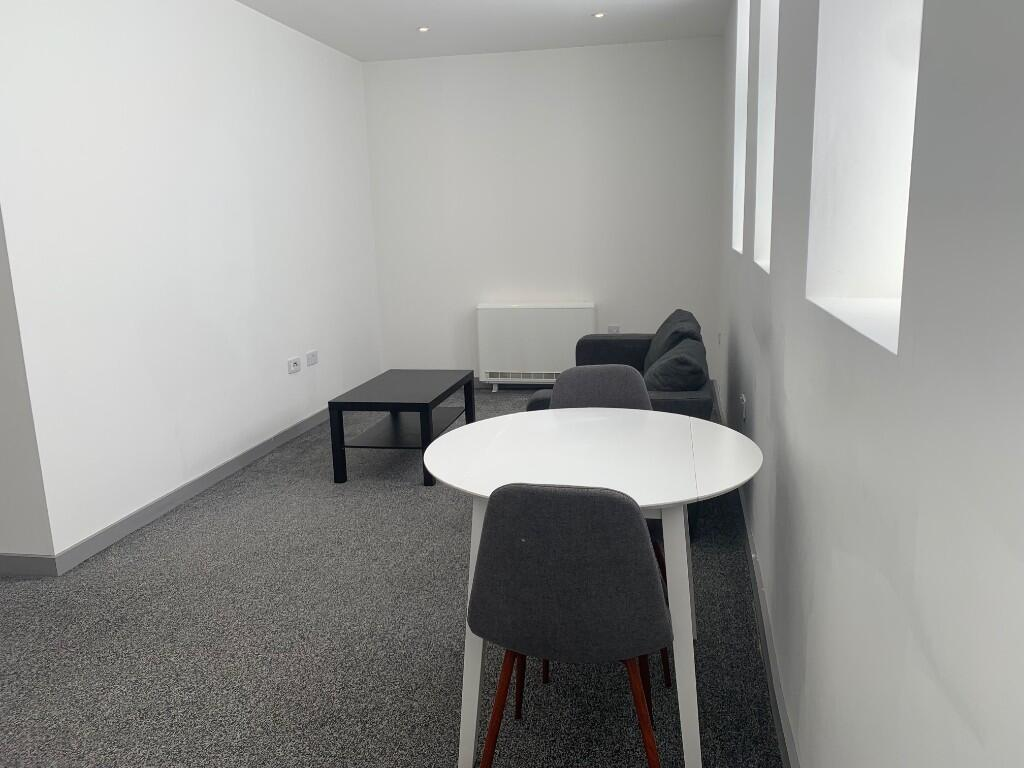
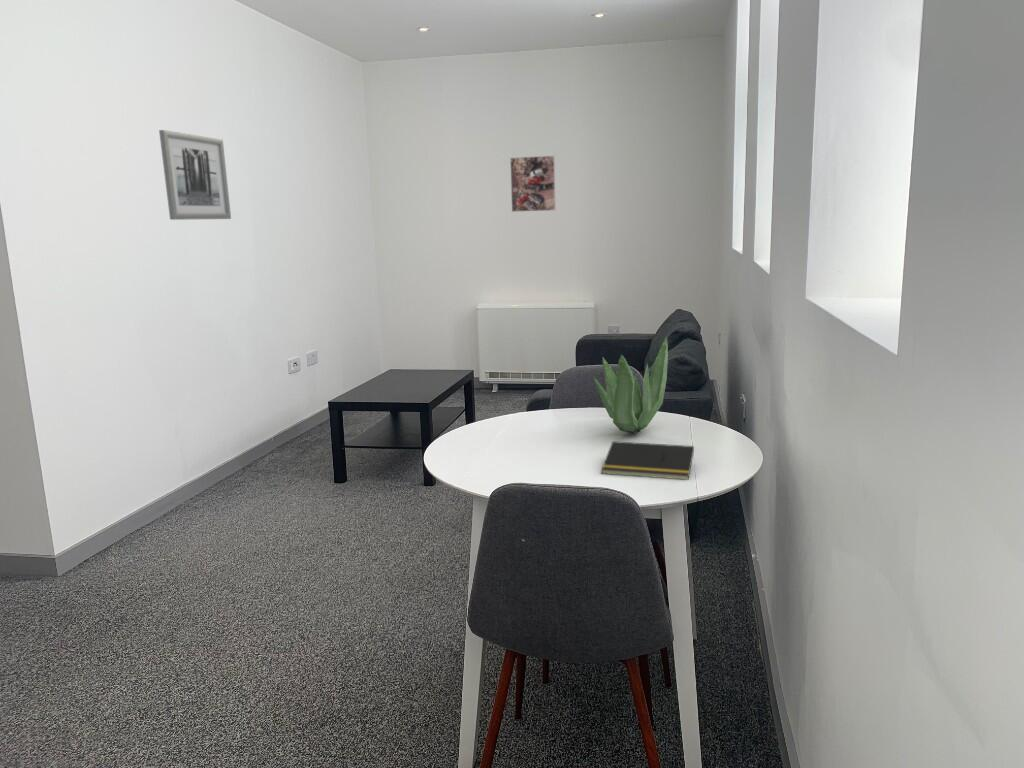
+ plant (635, 389)
+ notepad (648, 459)
+ wall art (197, 177)
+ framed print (533, 184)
